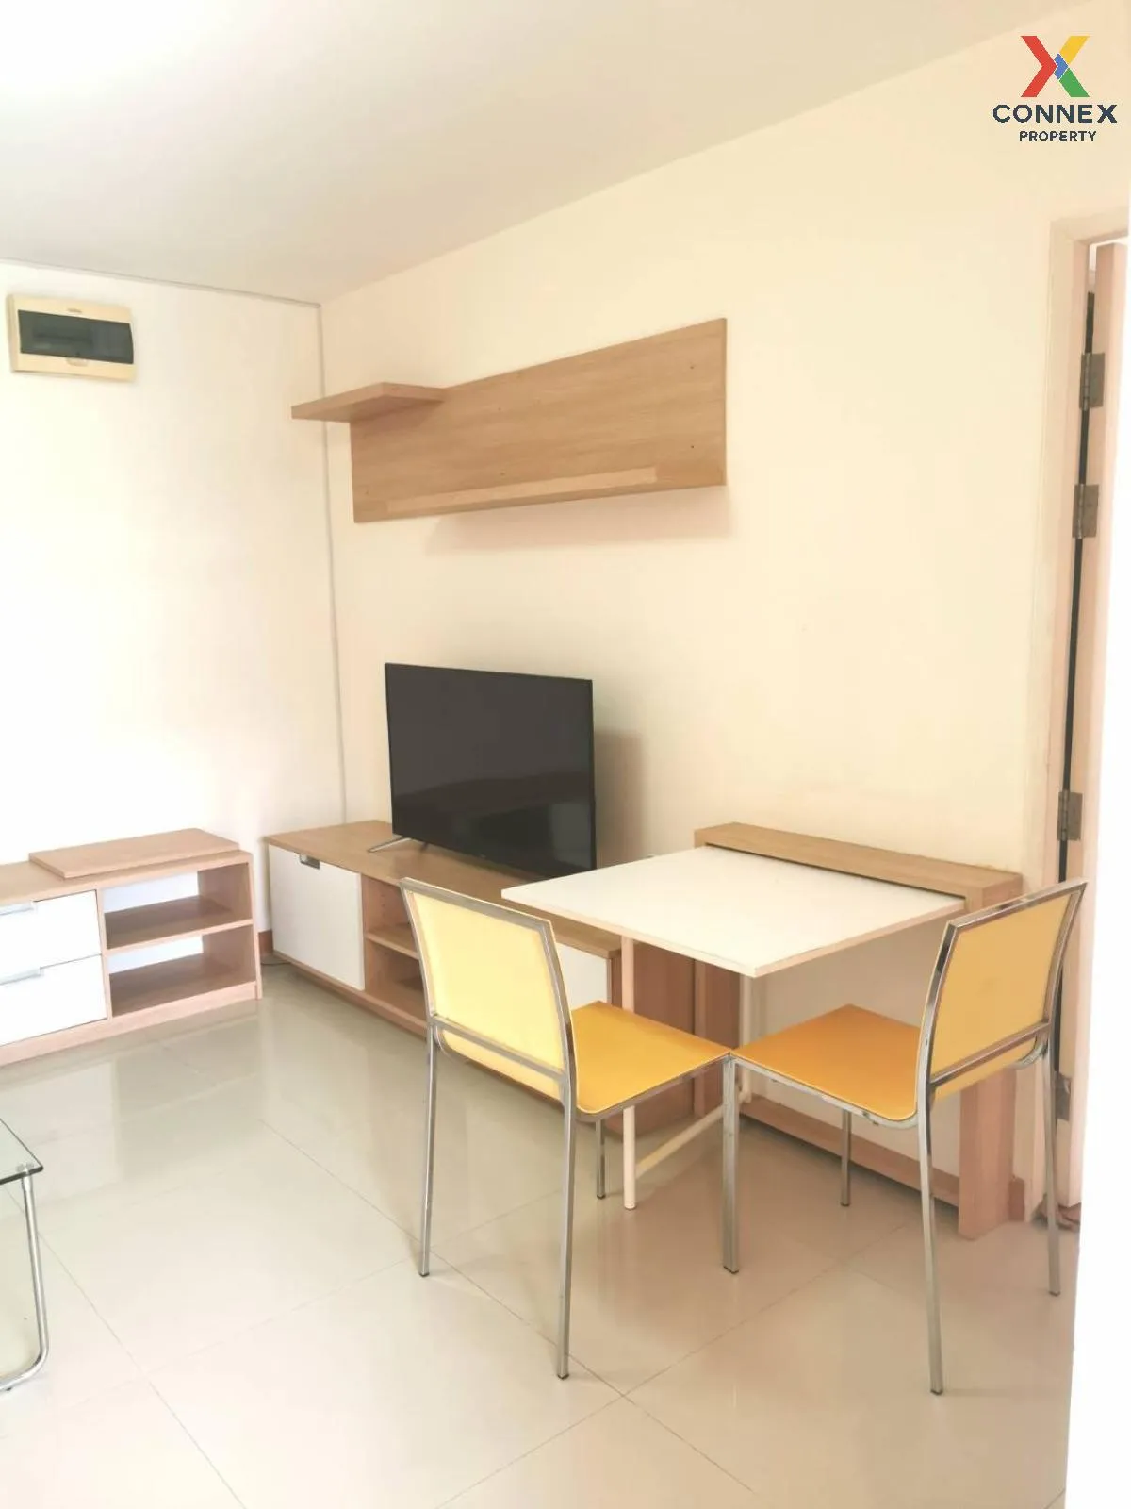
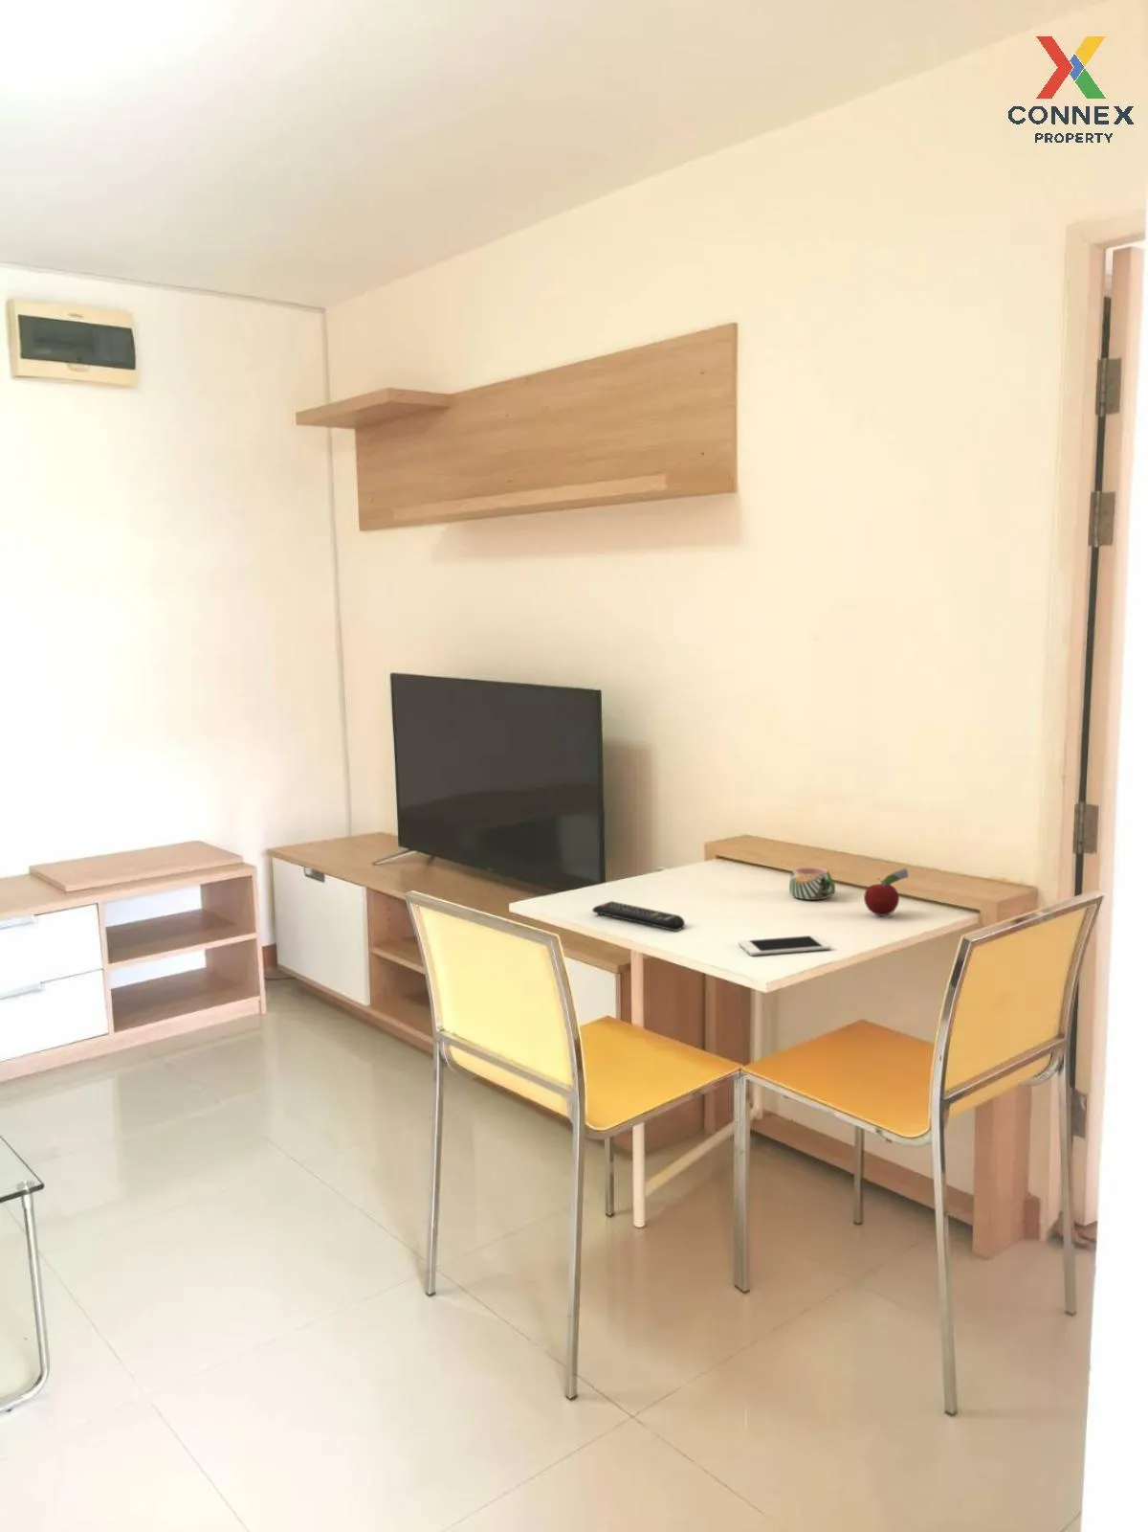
+ mug (814, 884)
+ remote control (637, 916)
+ fruit (885, 890)
+ cell phone (784, 945)
